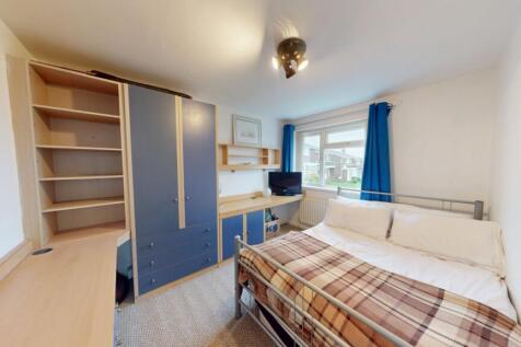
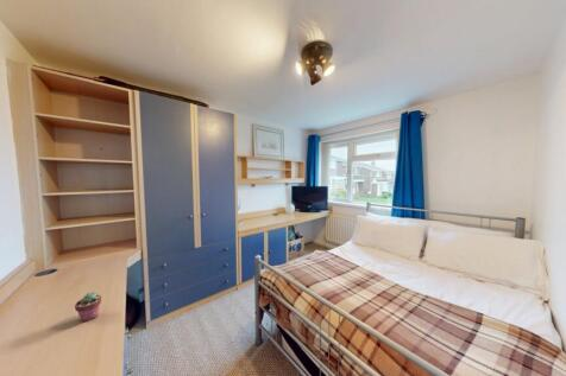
+ potted succulent (88, 305)
